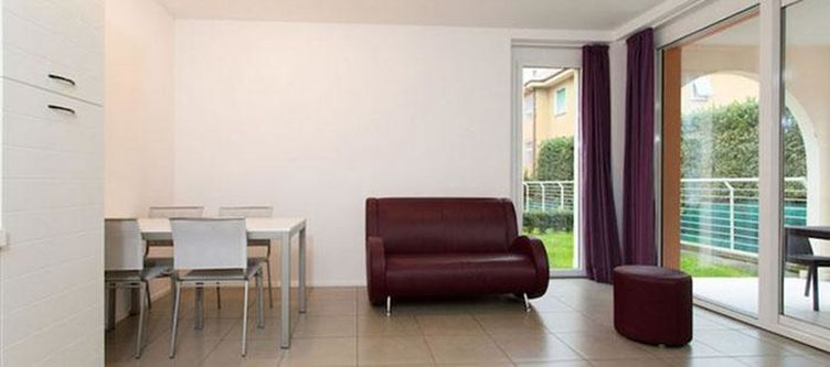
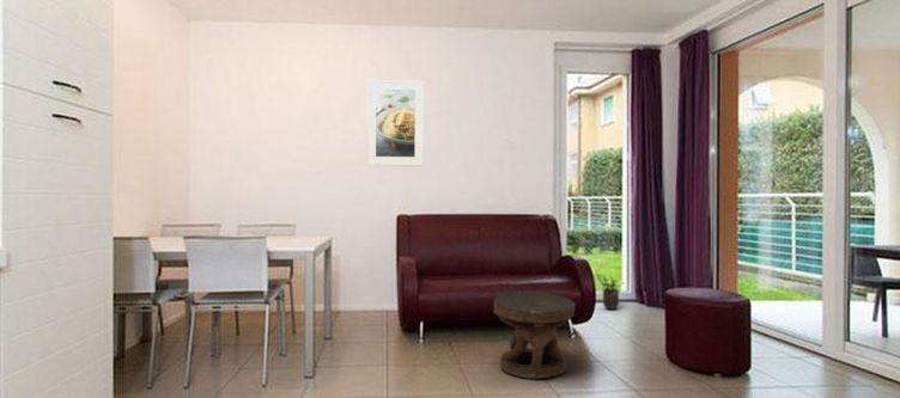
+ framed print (395, 123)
+ side table (533, 332)
+ potted plant (608, 289)
